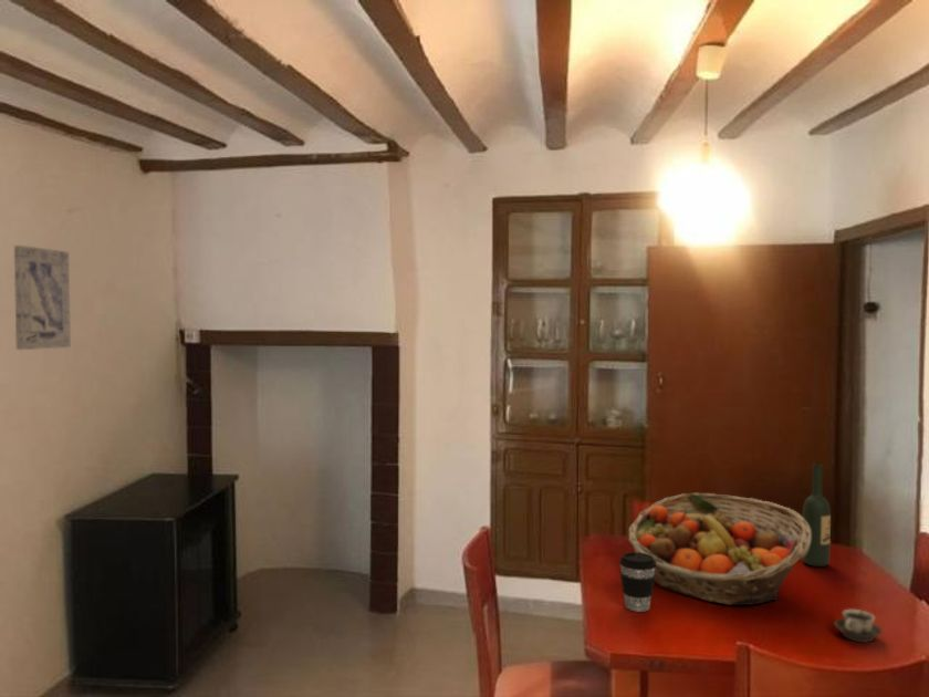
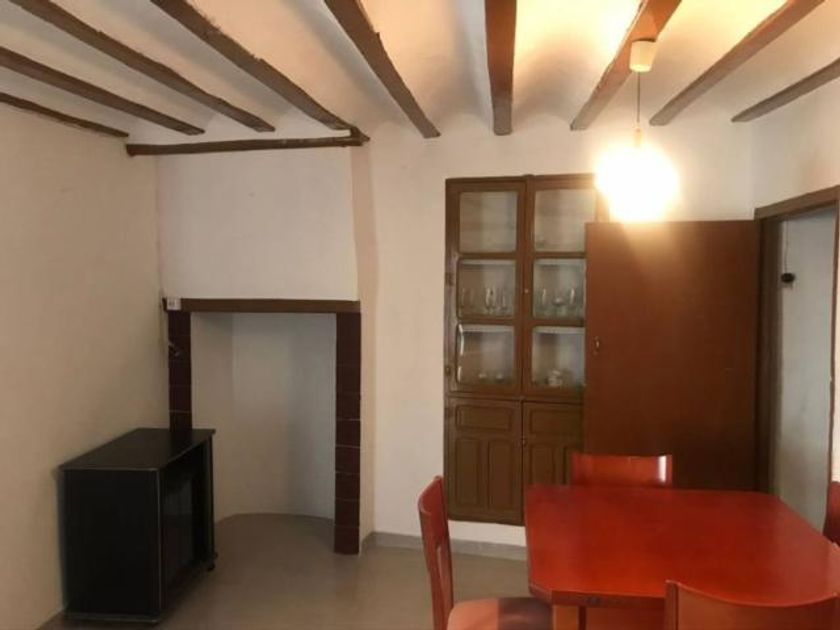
- coffee cup (637, 582)
- cup (857, 625)
- wine bottle (816, 513)
- wall art (43, 298)
- fruit basket (714, 544)
